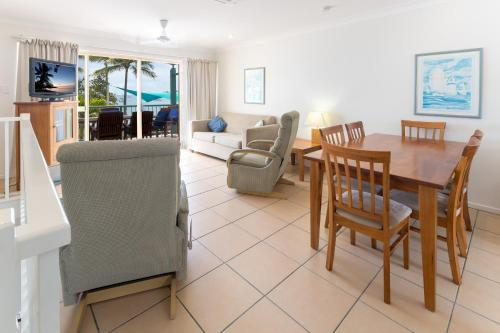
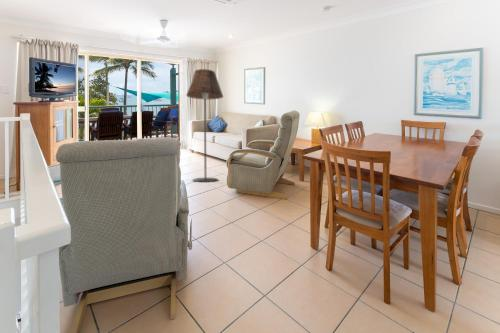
+ floor lamp (205, 126)
